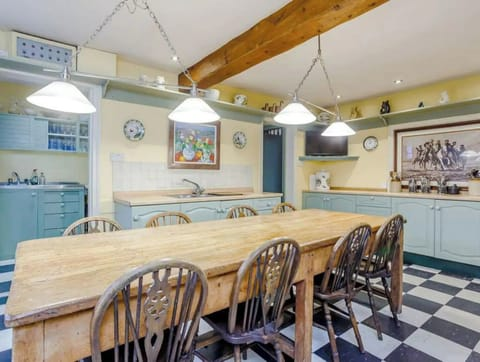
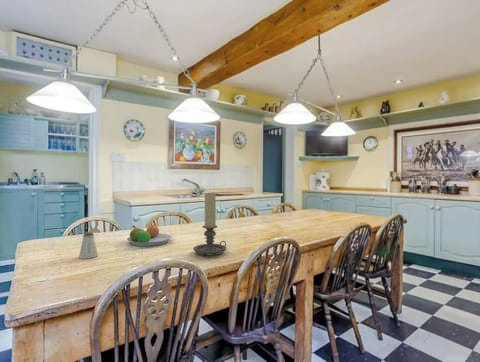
+ saltshaker (88, 244)
+ fruit bowl (148, 233)
+ candle holder (212, 222)
